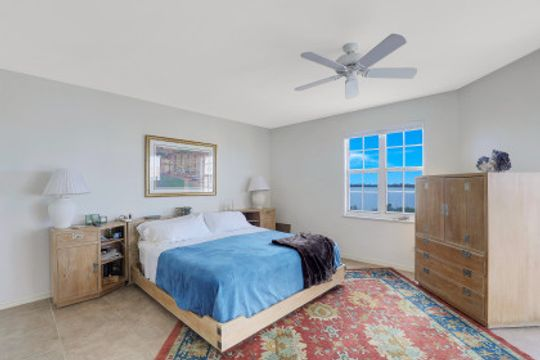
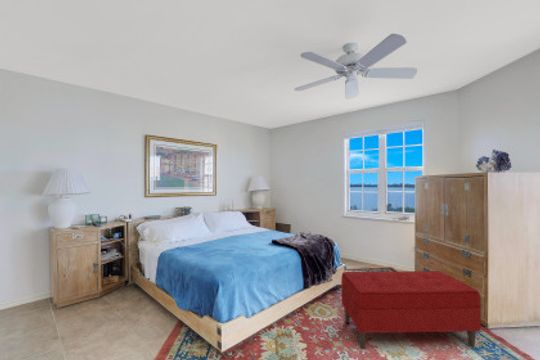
+ bench (404, 306)
